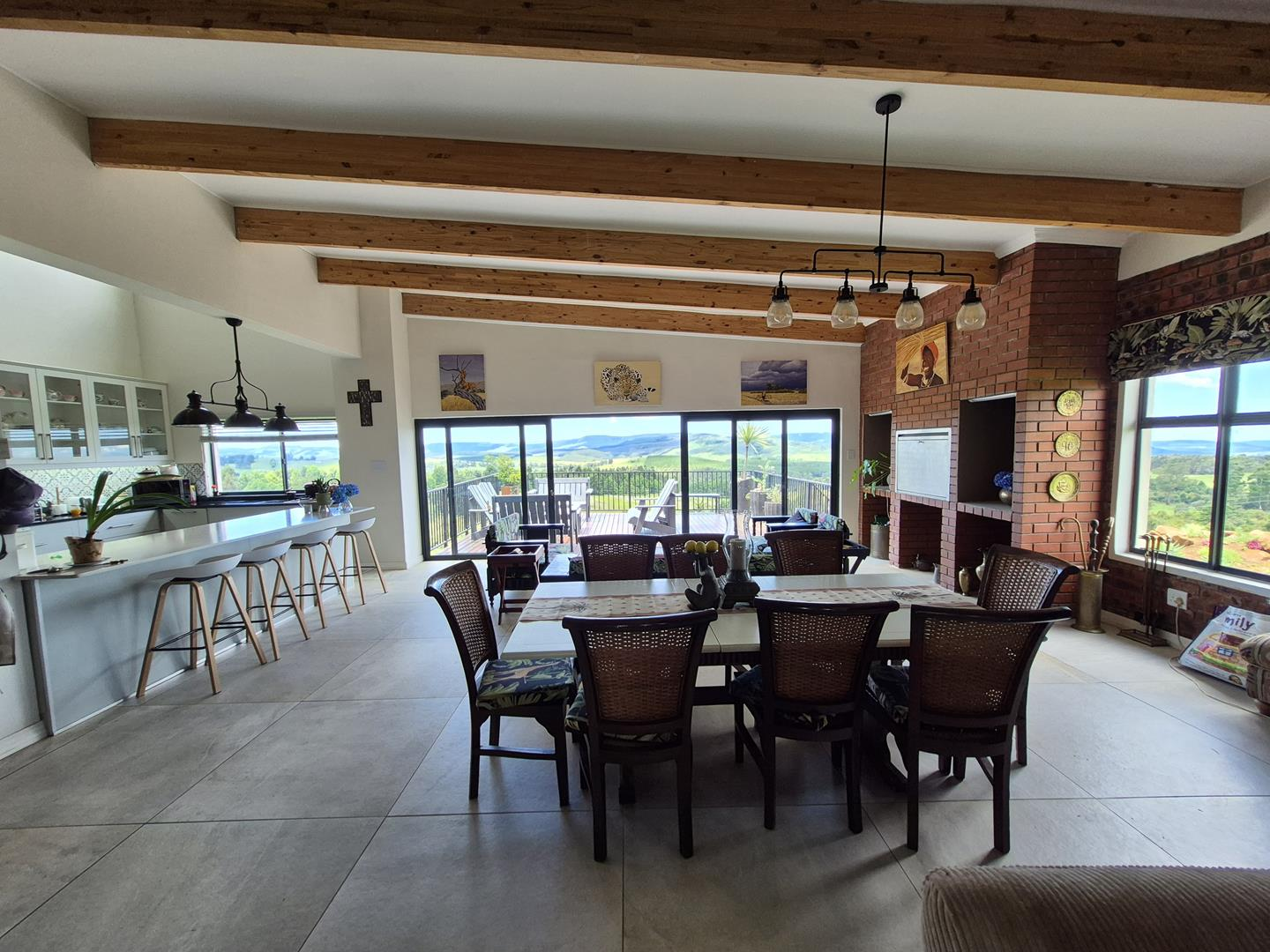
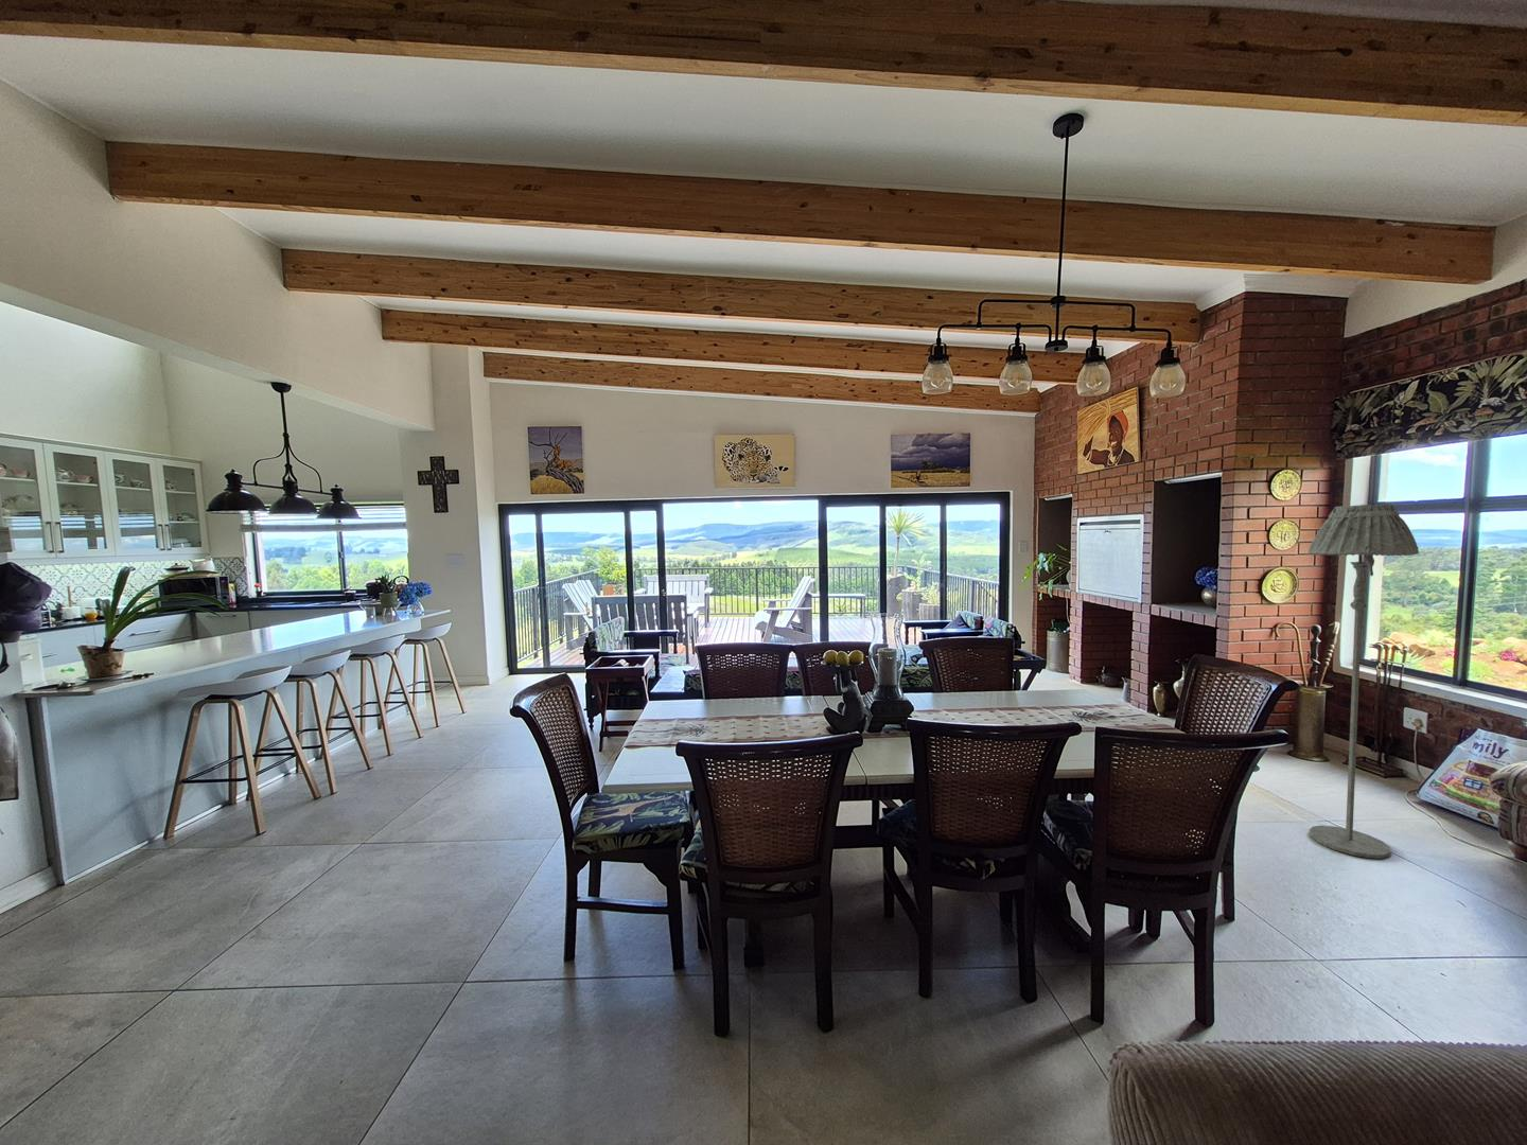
+ floor lamp (1355, 676)
